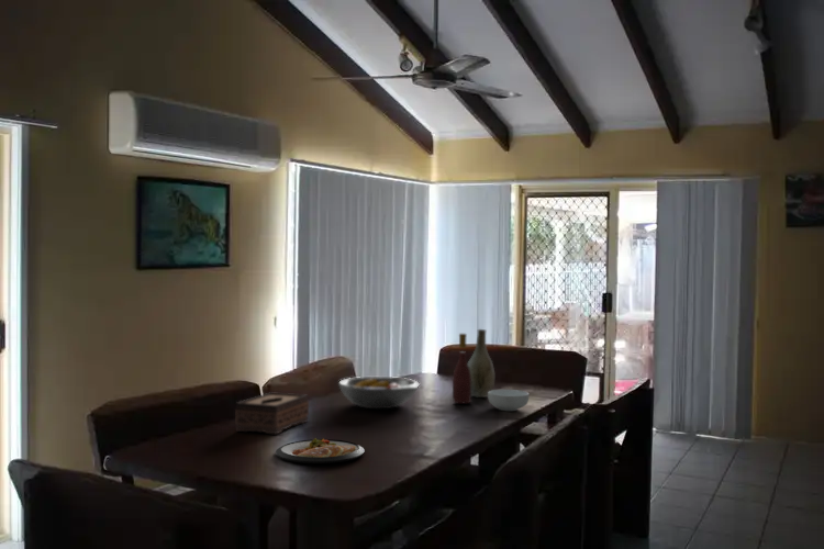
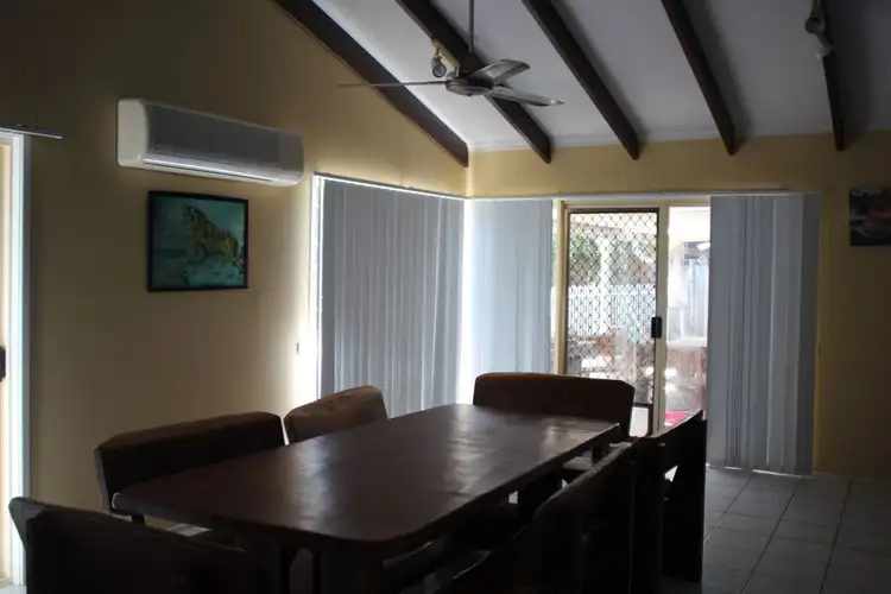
- cereal bowl (508, 400)
- dish (320, 448)
- tissue box (272, 412)
- vase (479, 362)
- wine bottle (461, 368)
- fruit bowl (378, 391)
